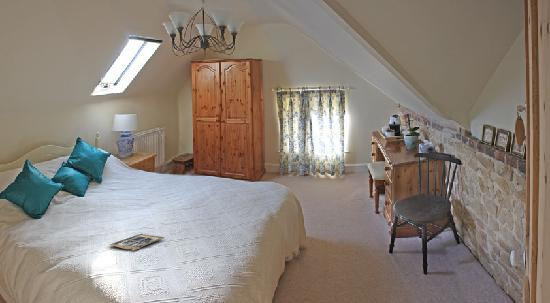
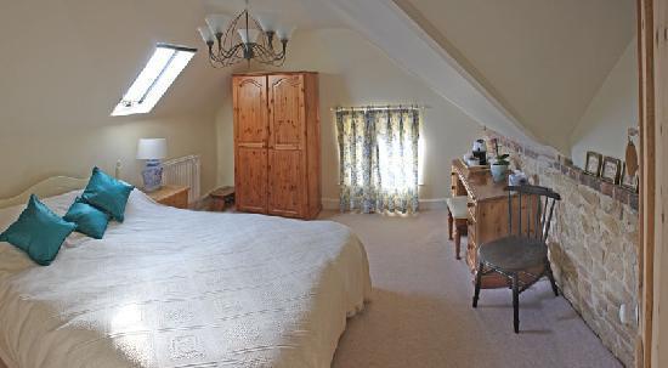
- magazine (137, 241)
